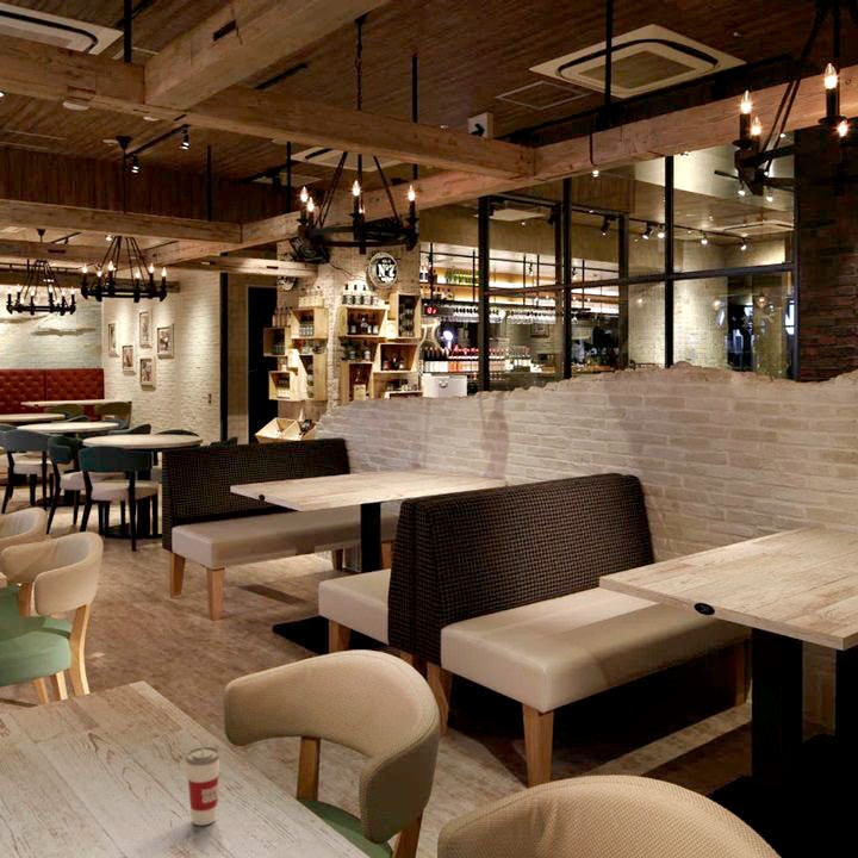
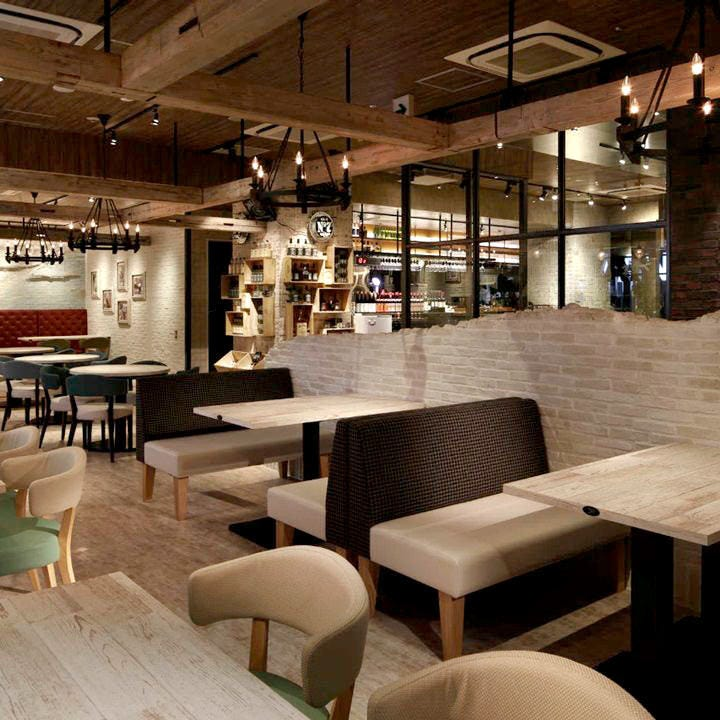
- cup (203, 775)
